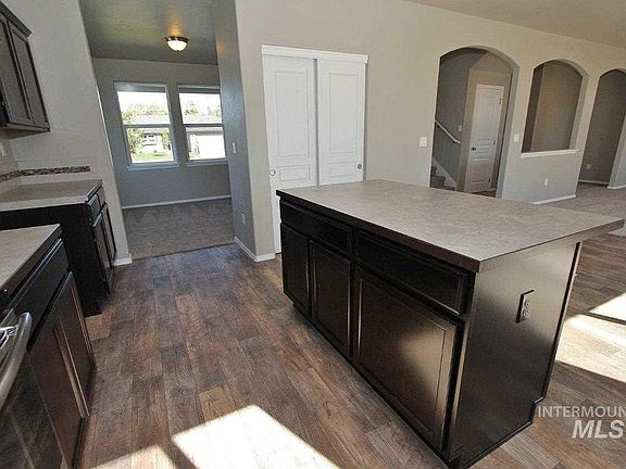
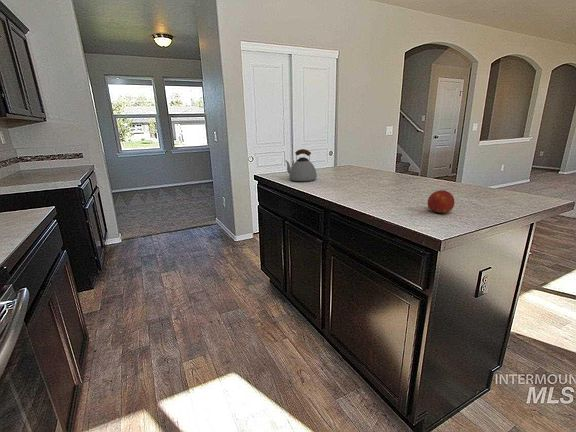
+ fruit (440, 201)
+ kettle (299, 164)
